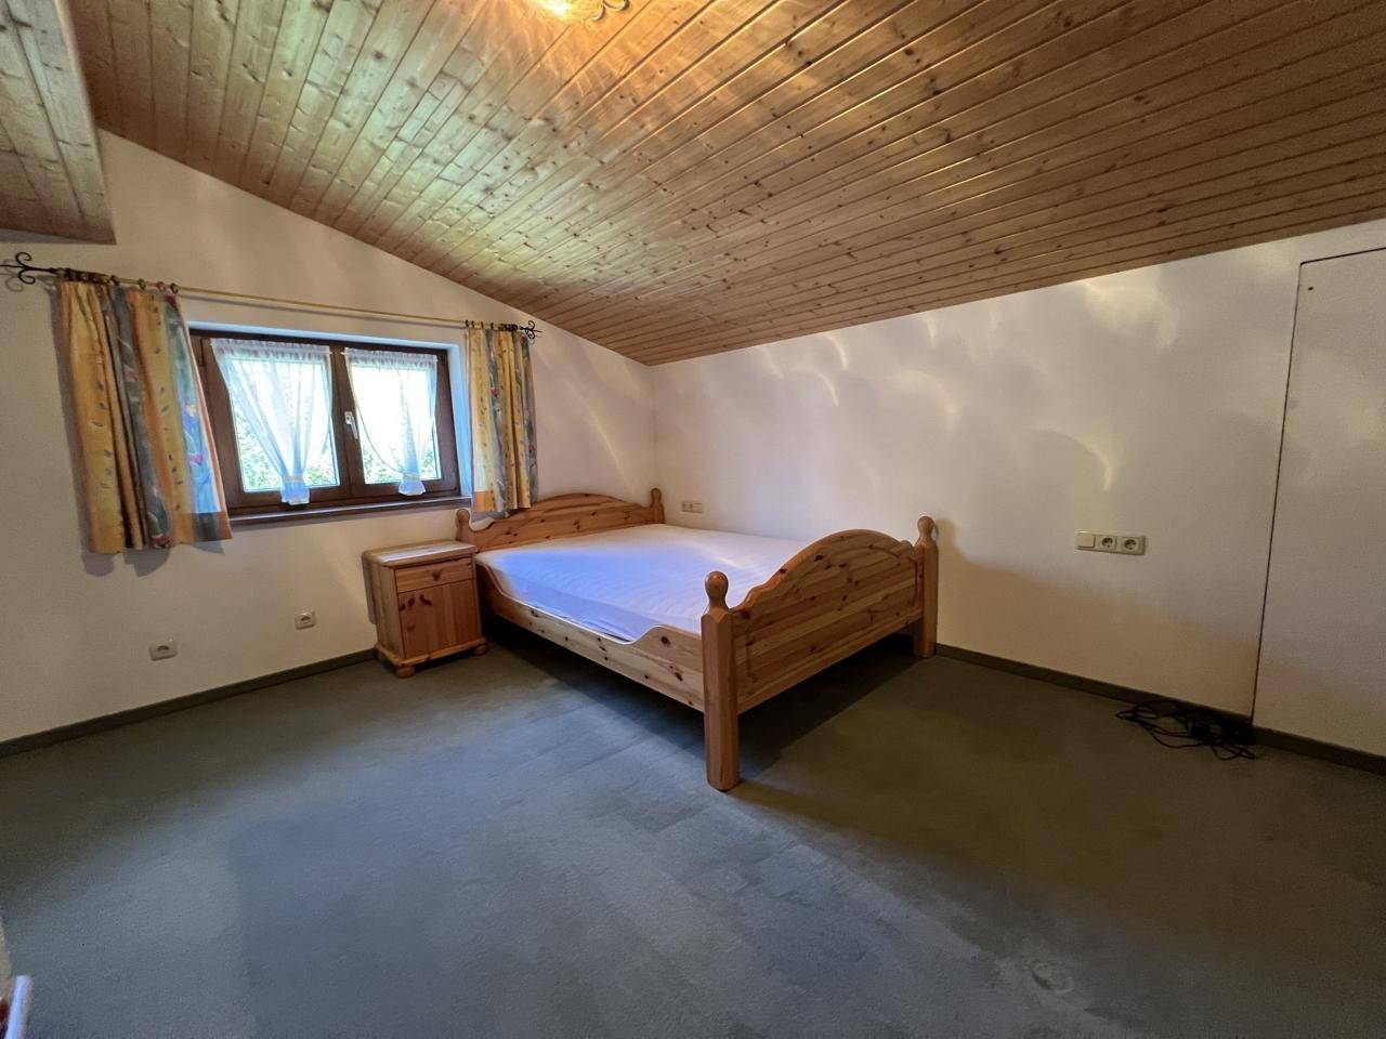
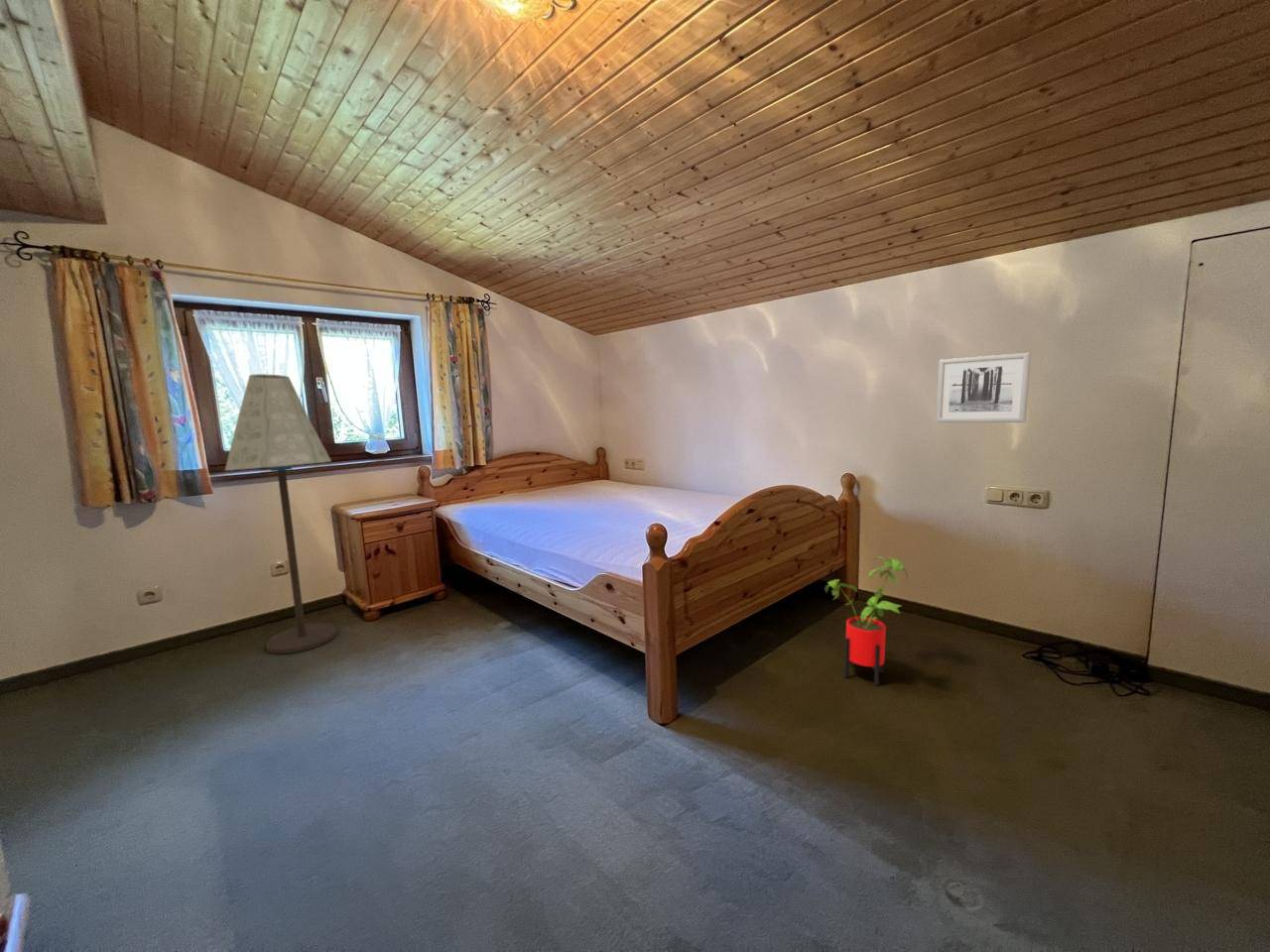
+ house plant (871, 618)
+ floor lamp (286, 511)
+ wall art (980, 390)
